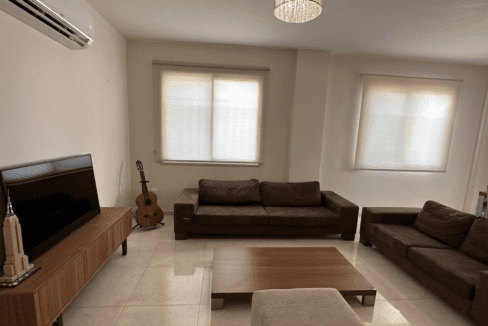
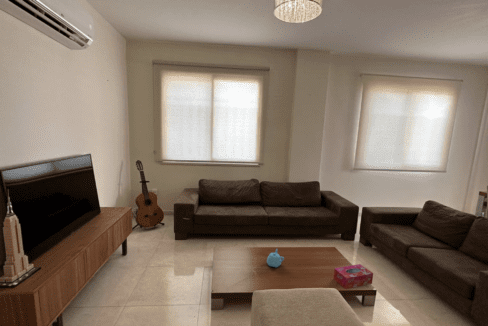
+ tissue box (353, 276)
+ teapot (275, 258)
